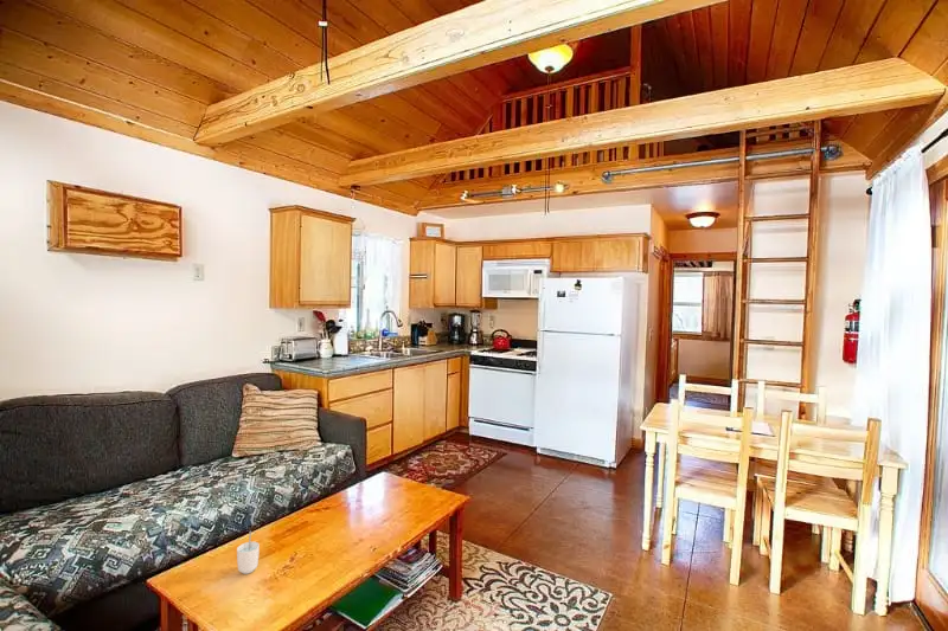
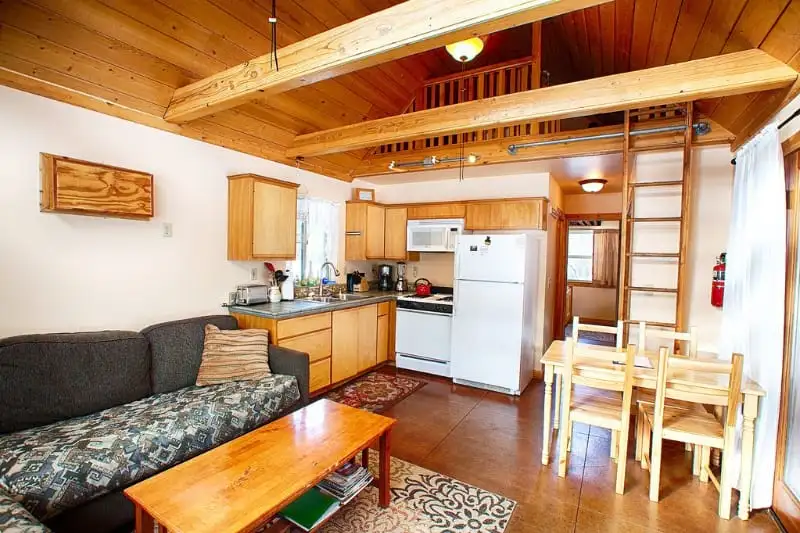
- cup (248, 553)
